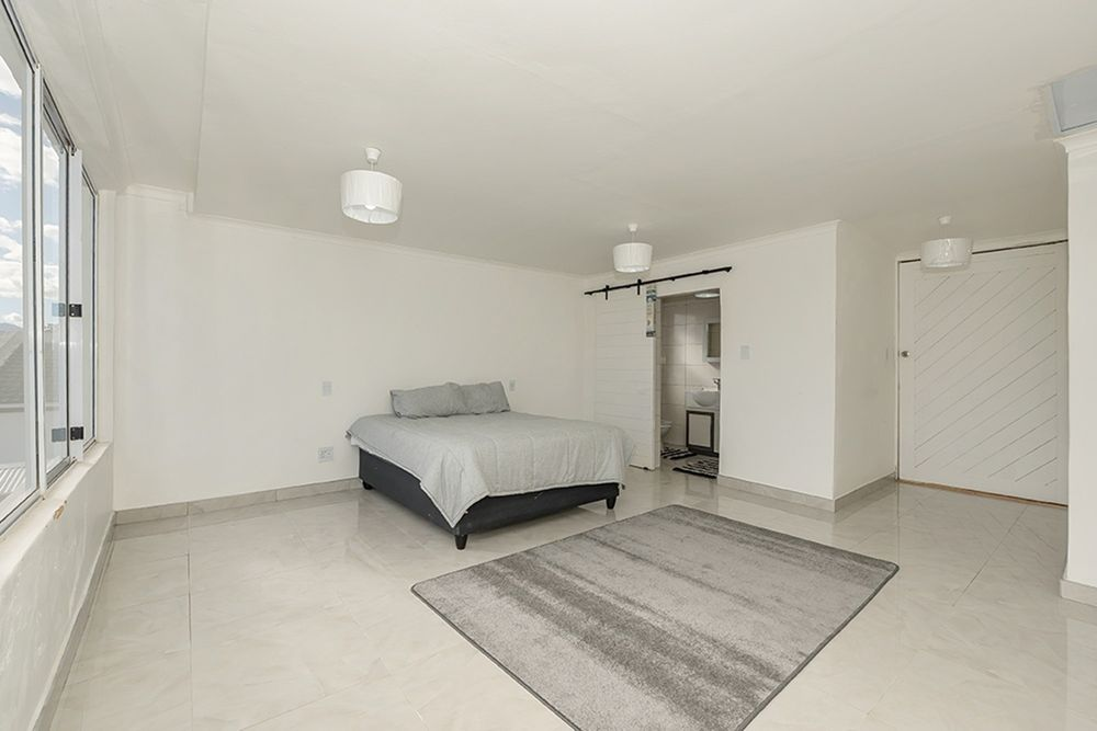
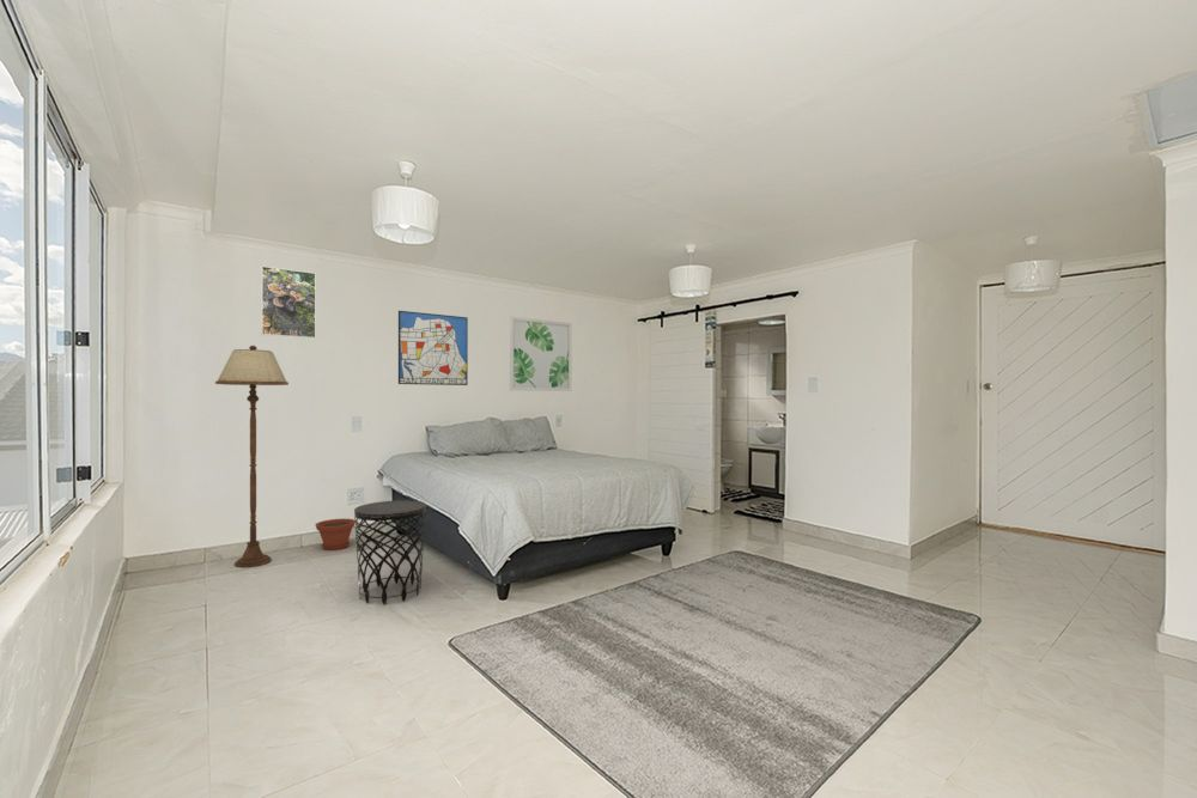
+ side table (390, 549)
+ wall art (541, 355)
+ plant pot (335, 535)
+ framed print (288, 303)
+ wall art (433, 349)
+ floor lamp (253, 453)
